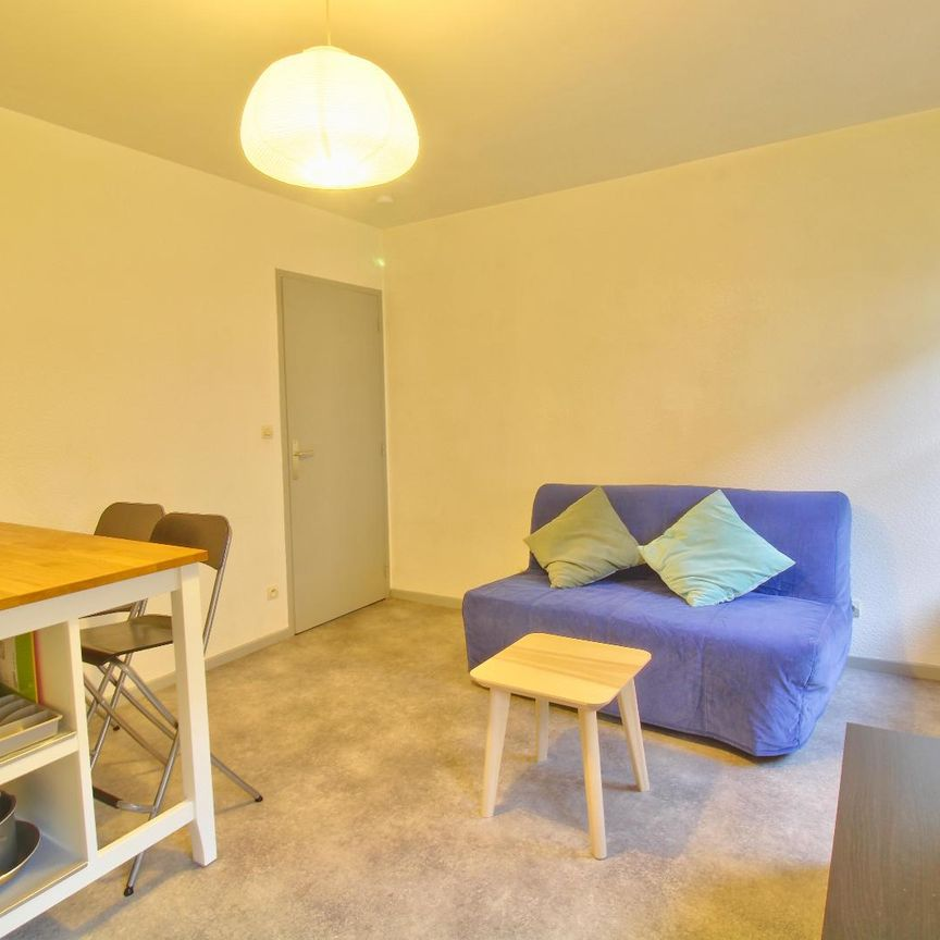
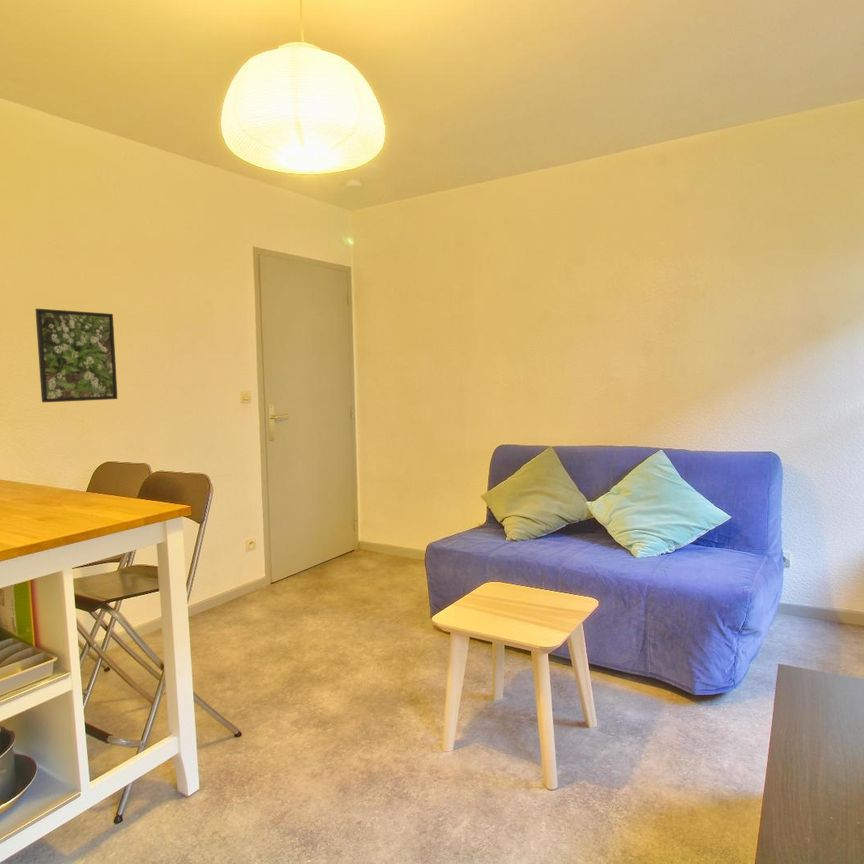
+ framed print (78, 356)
